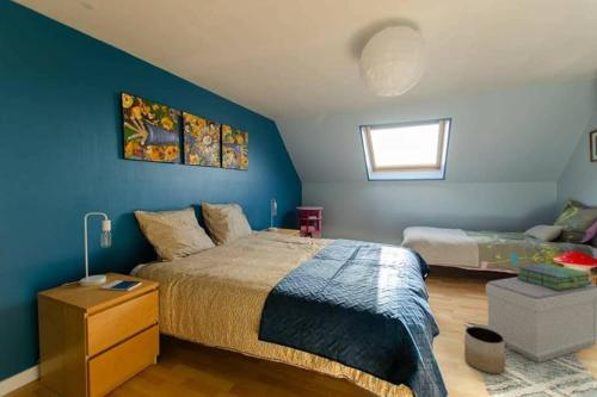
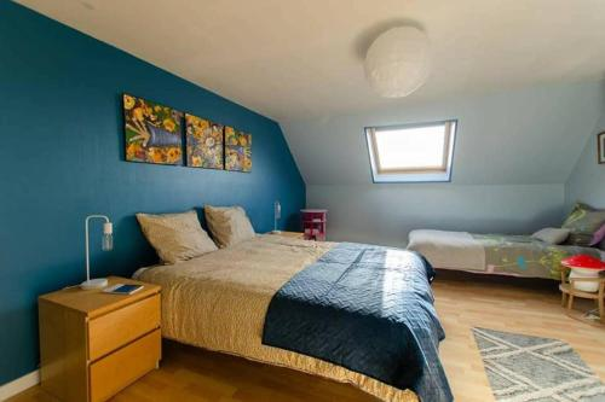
- stack of books (552, 275)
- bench (542, 311)
- planter (484, 348)
